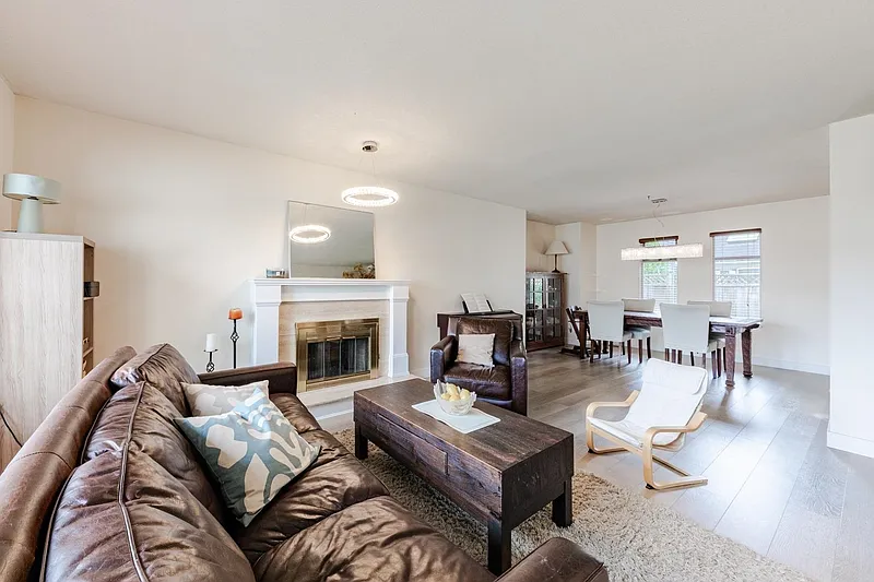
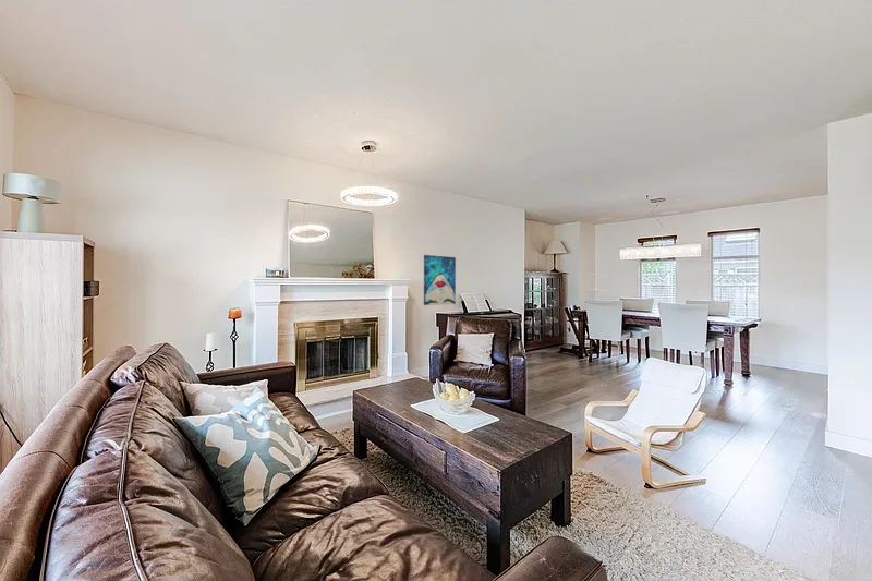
+ wall art (439, 280)
